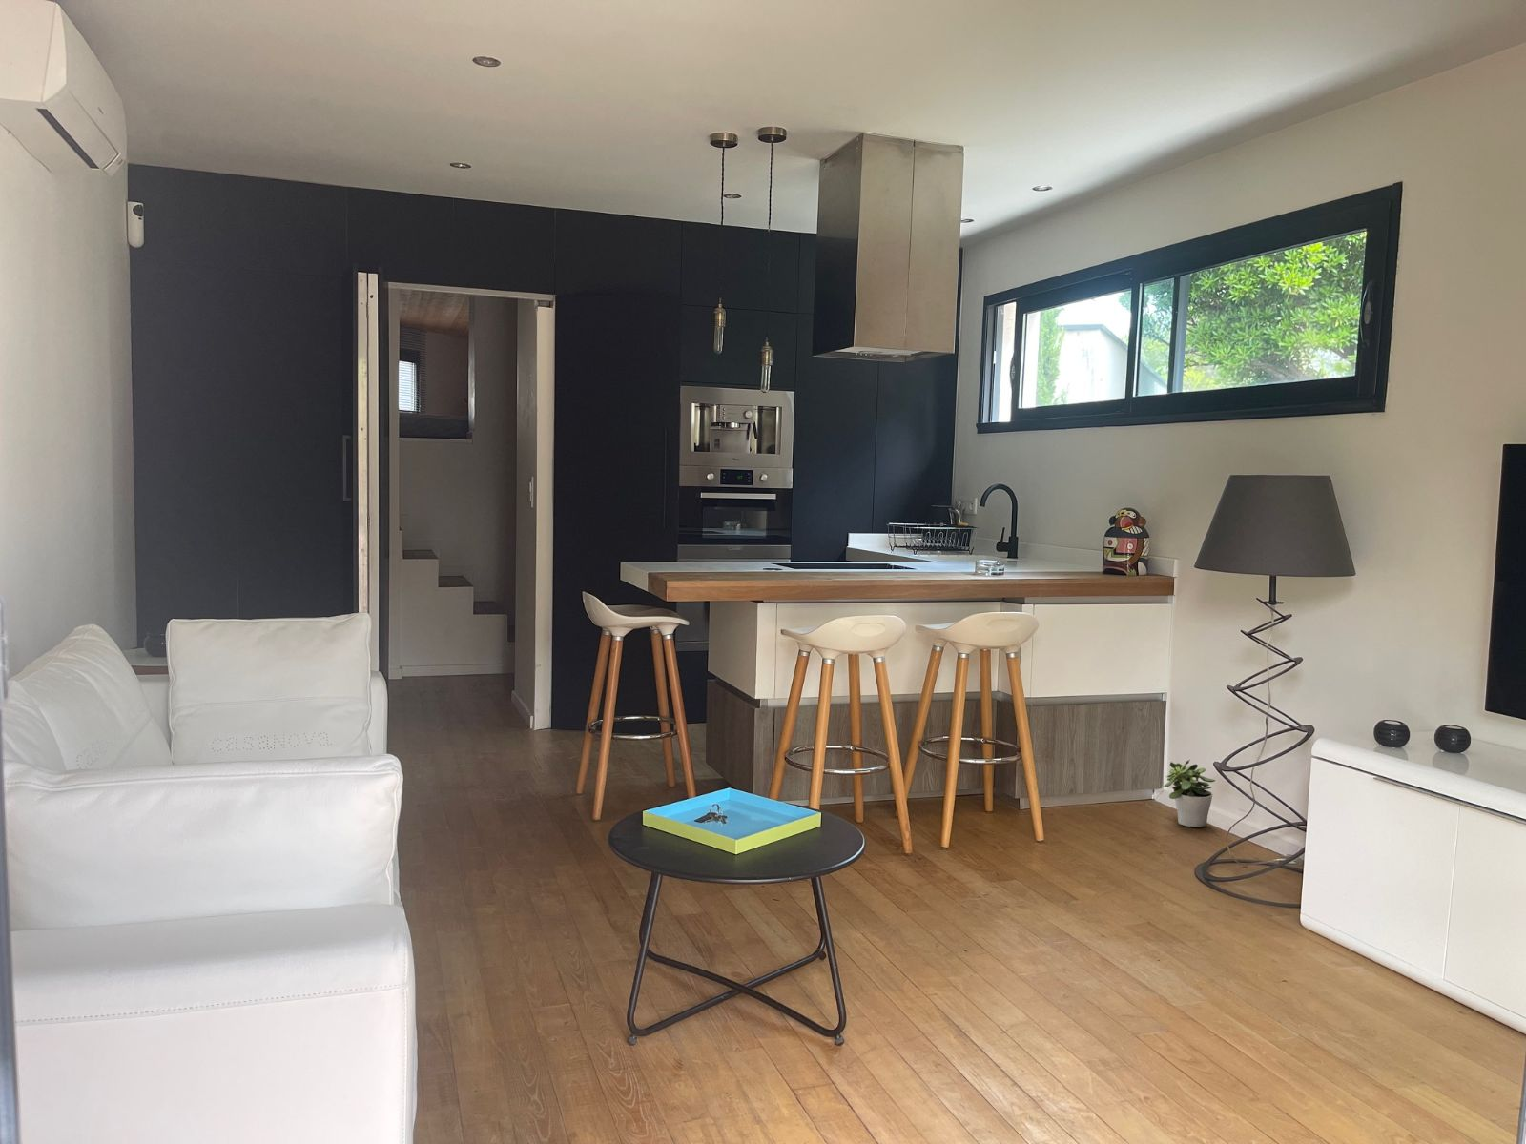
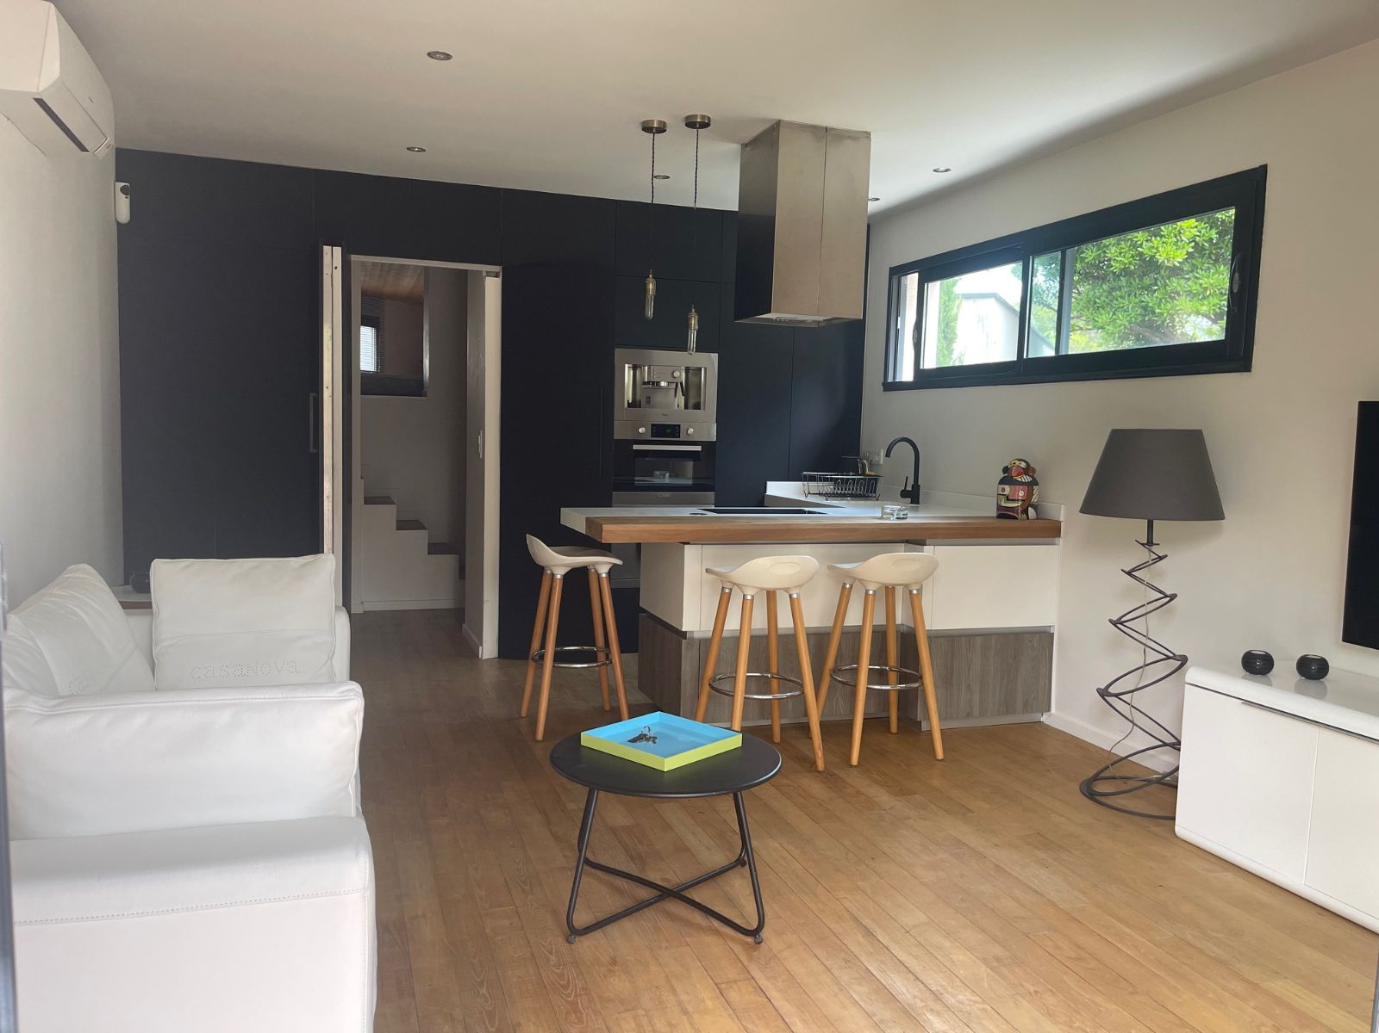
- potted plant (1184, 791)
